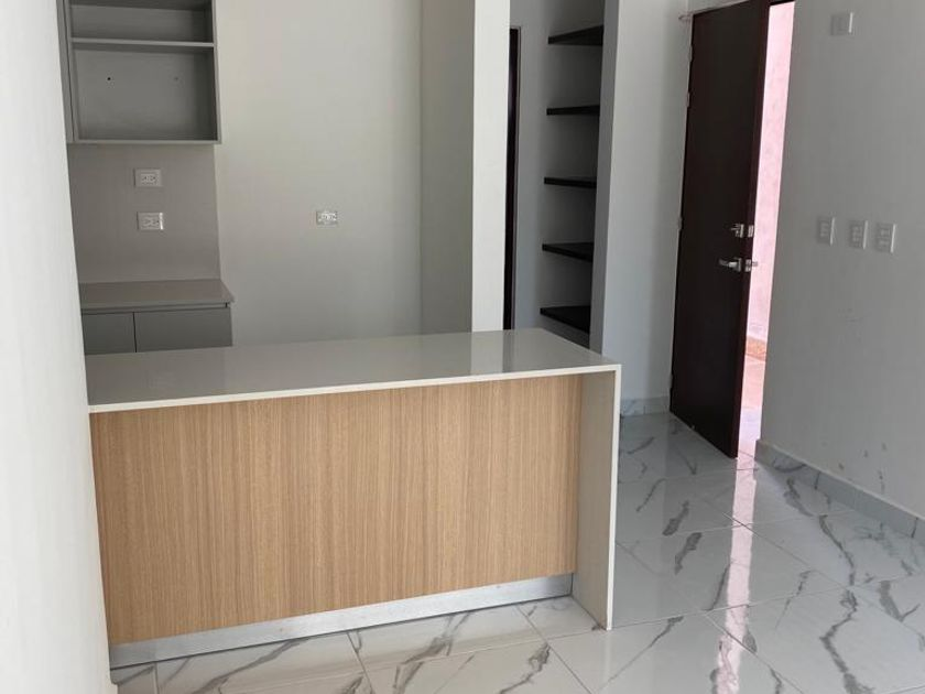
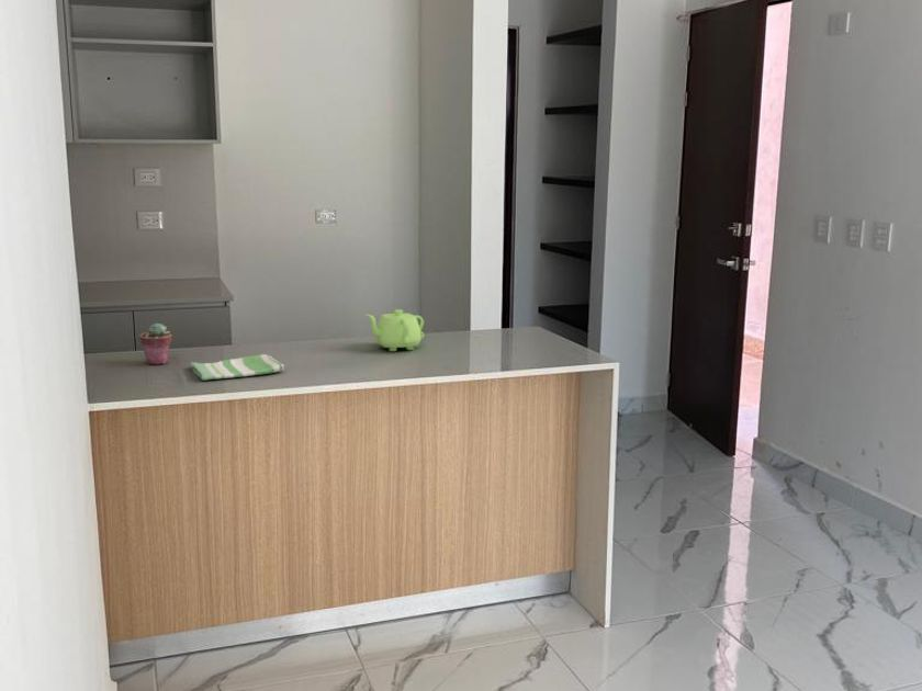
+ teapot (394, 329)
+ dish towel (237, 366)
+ potted succulent (156, 342)
